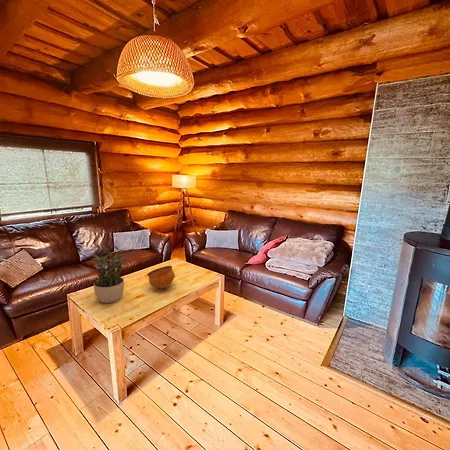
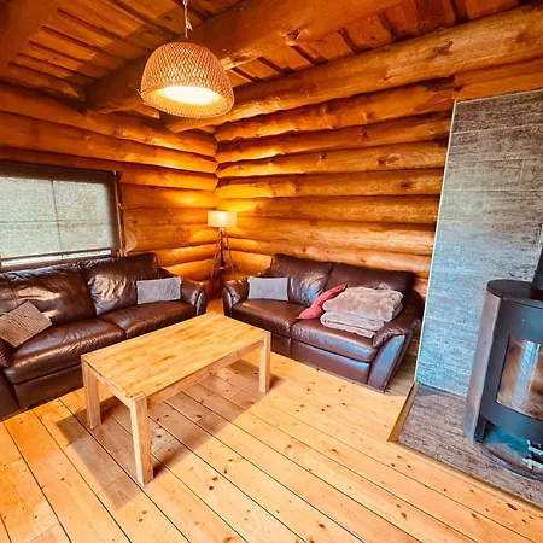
- potted plant (110, 272)
- bowl (161, 277)
